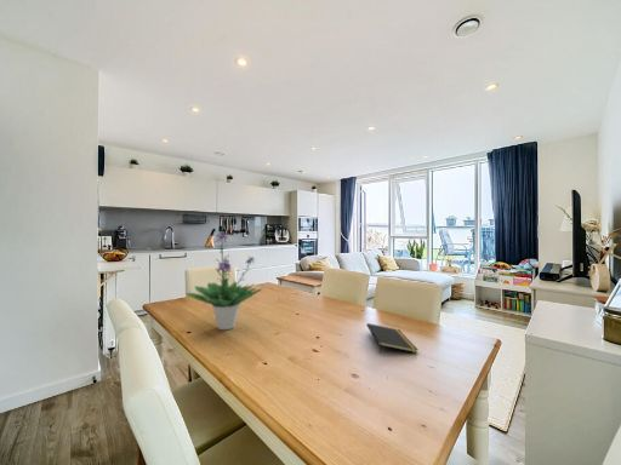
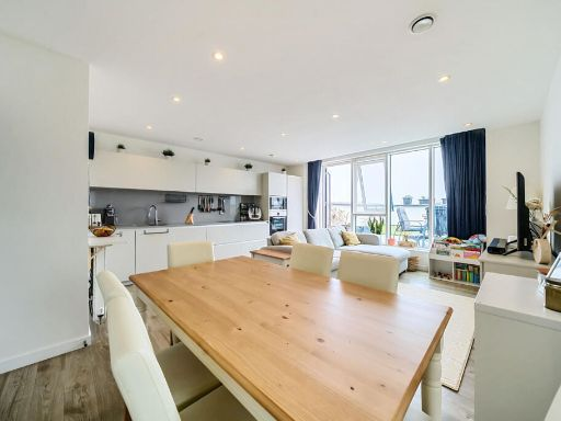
- notepad (389, 337)
- potted plant (224, 279)
